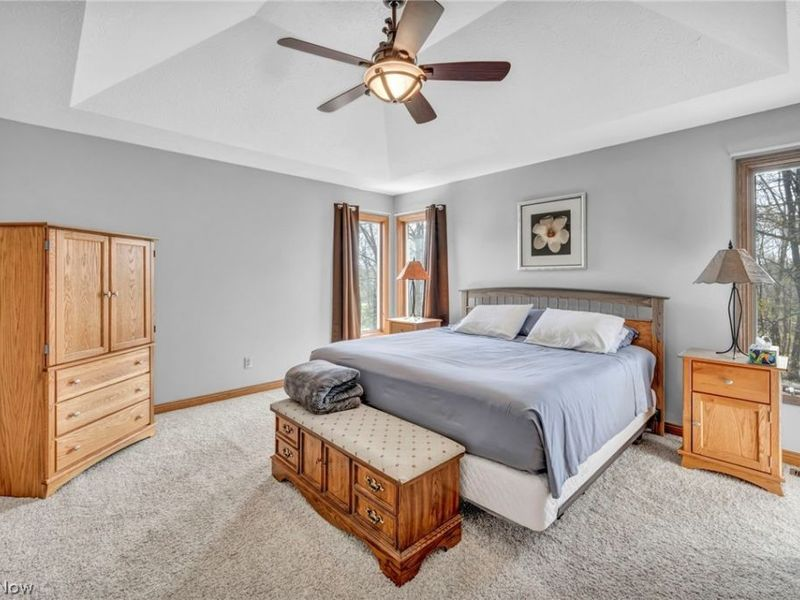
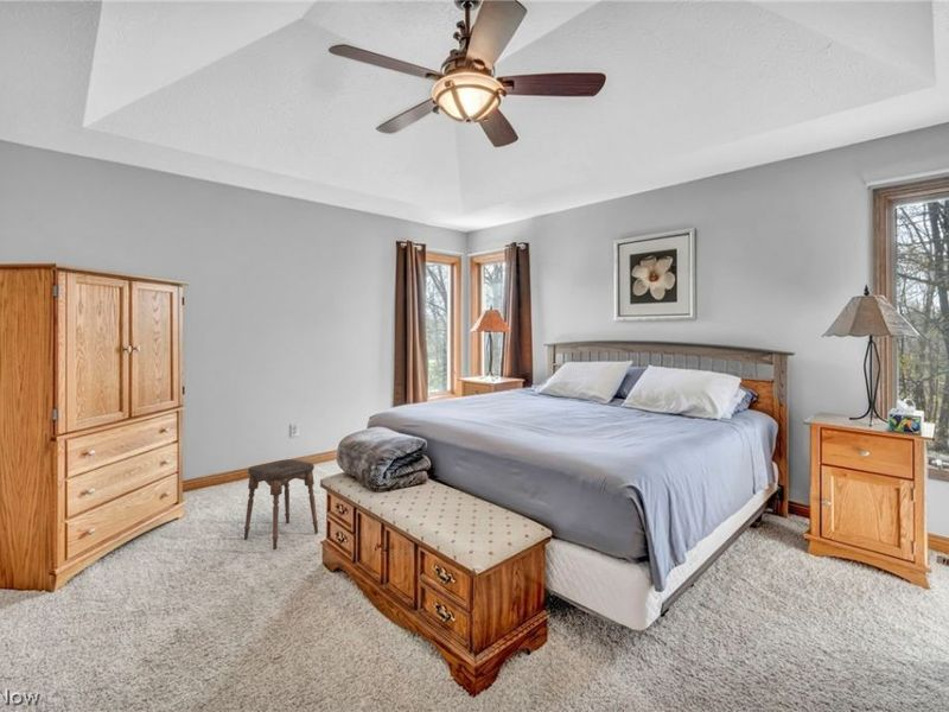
+ stool (278, 501)
